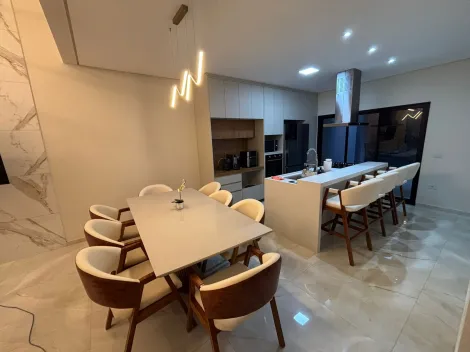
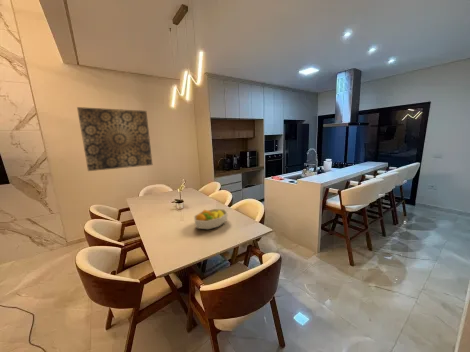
+ wall art (118, 139)
+ fruit bowl (211, 217)
